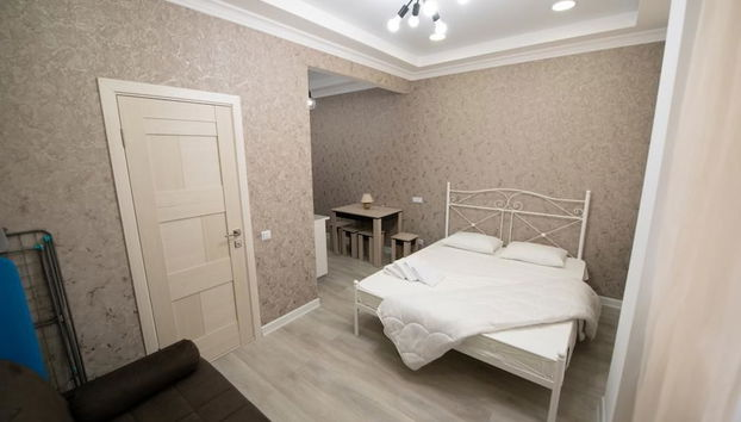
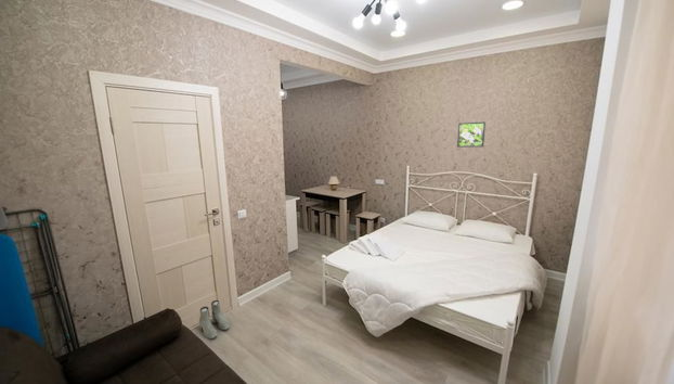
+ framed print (470, 135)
+ boots (213, 318)
